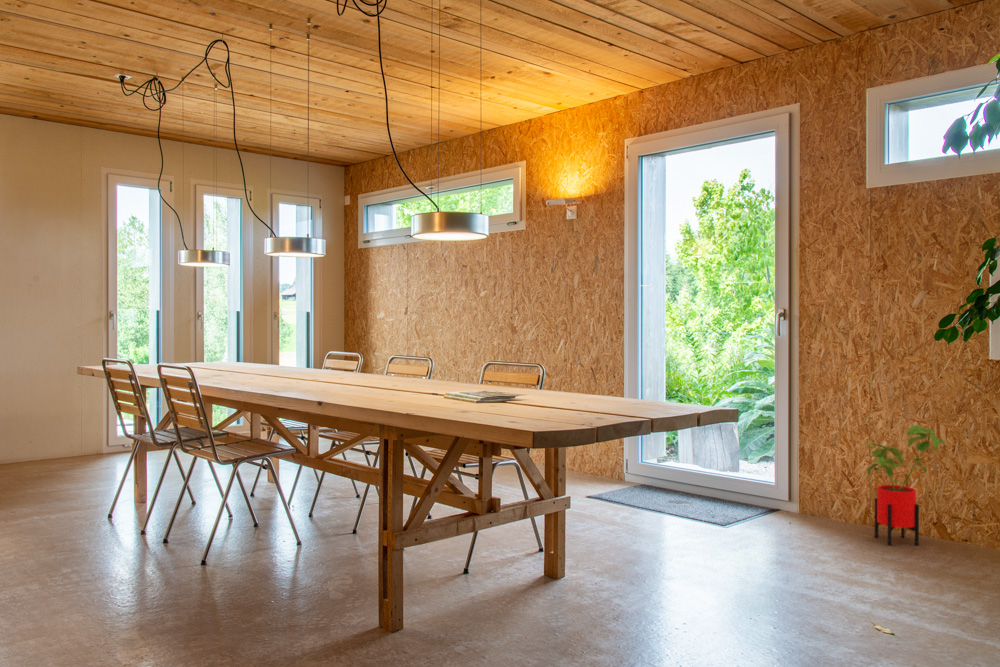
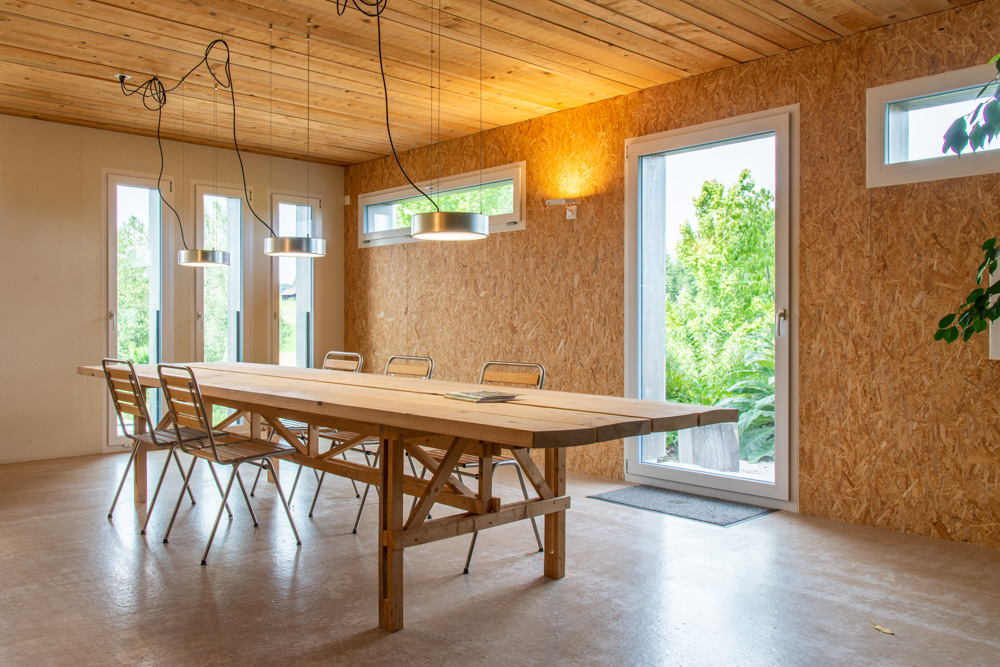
- house plant (899, 482)
